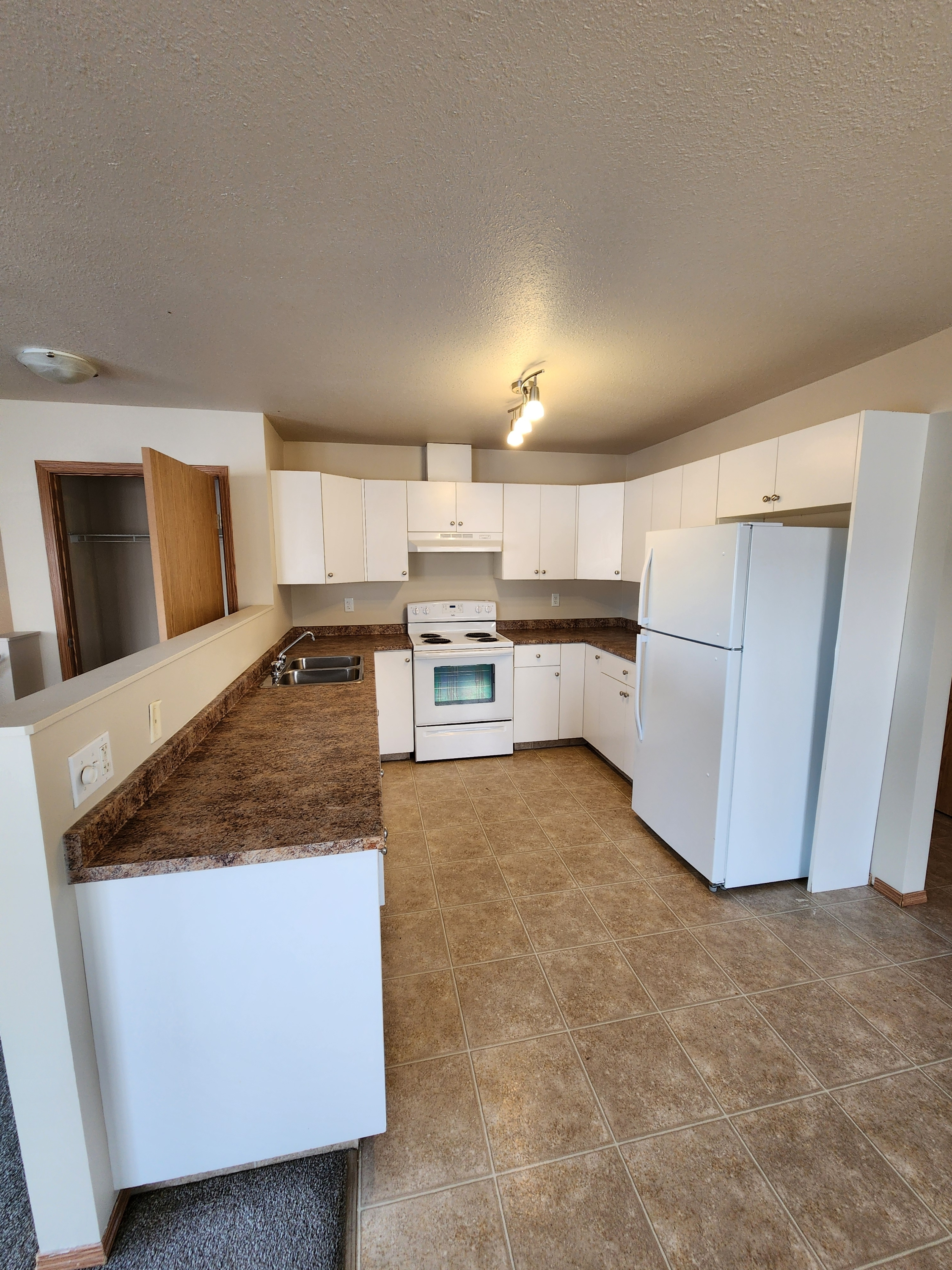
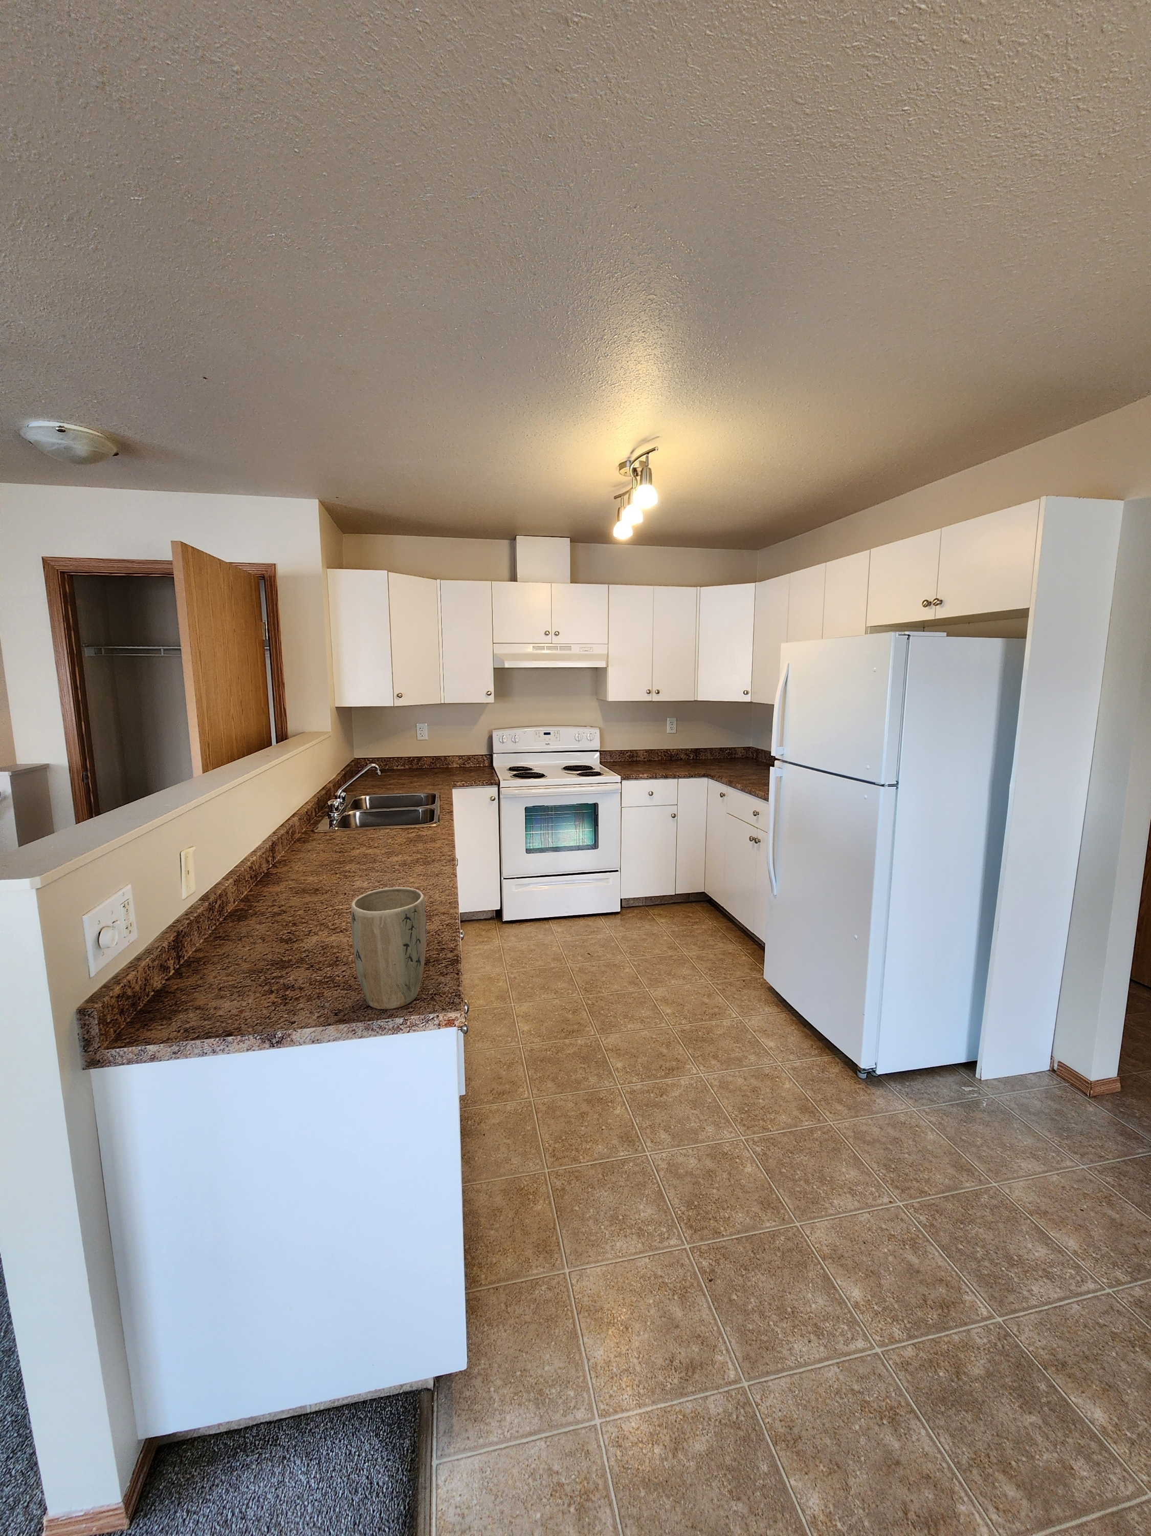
+ plant pot (391, 948)
